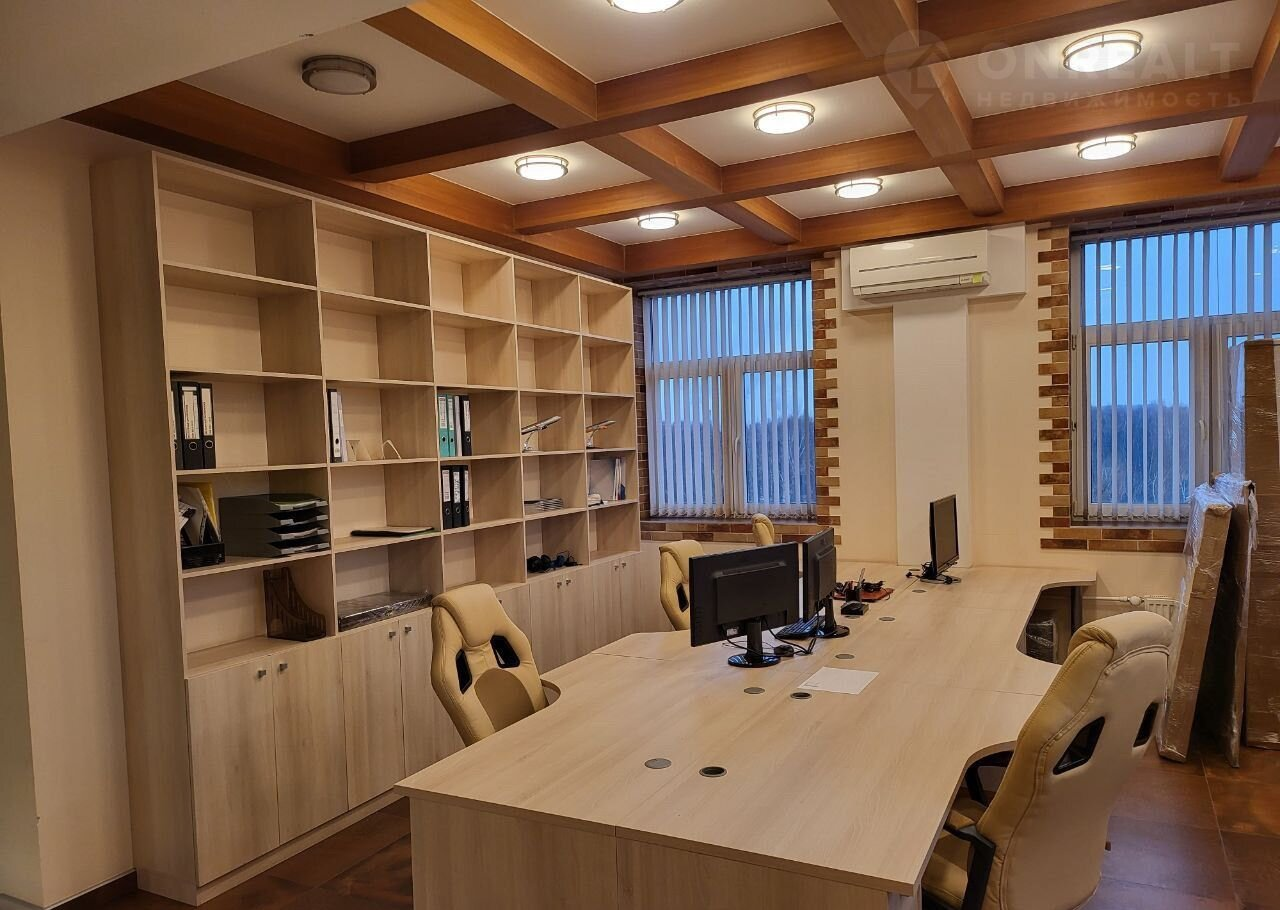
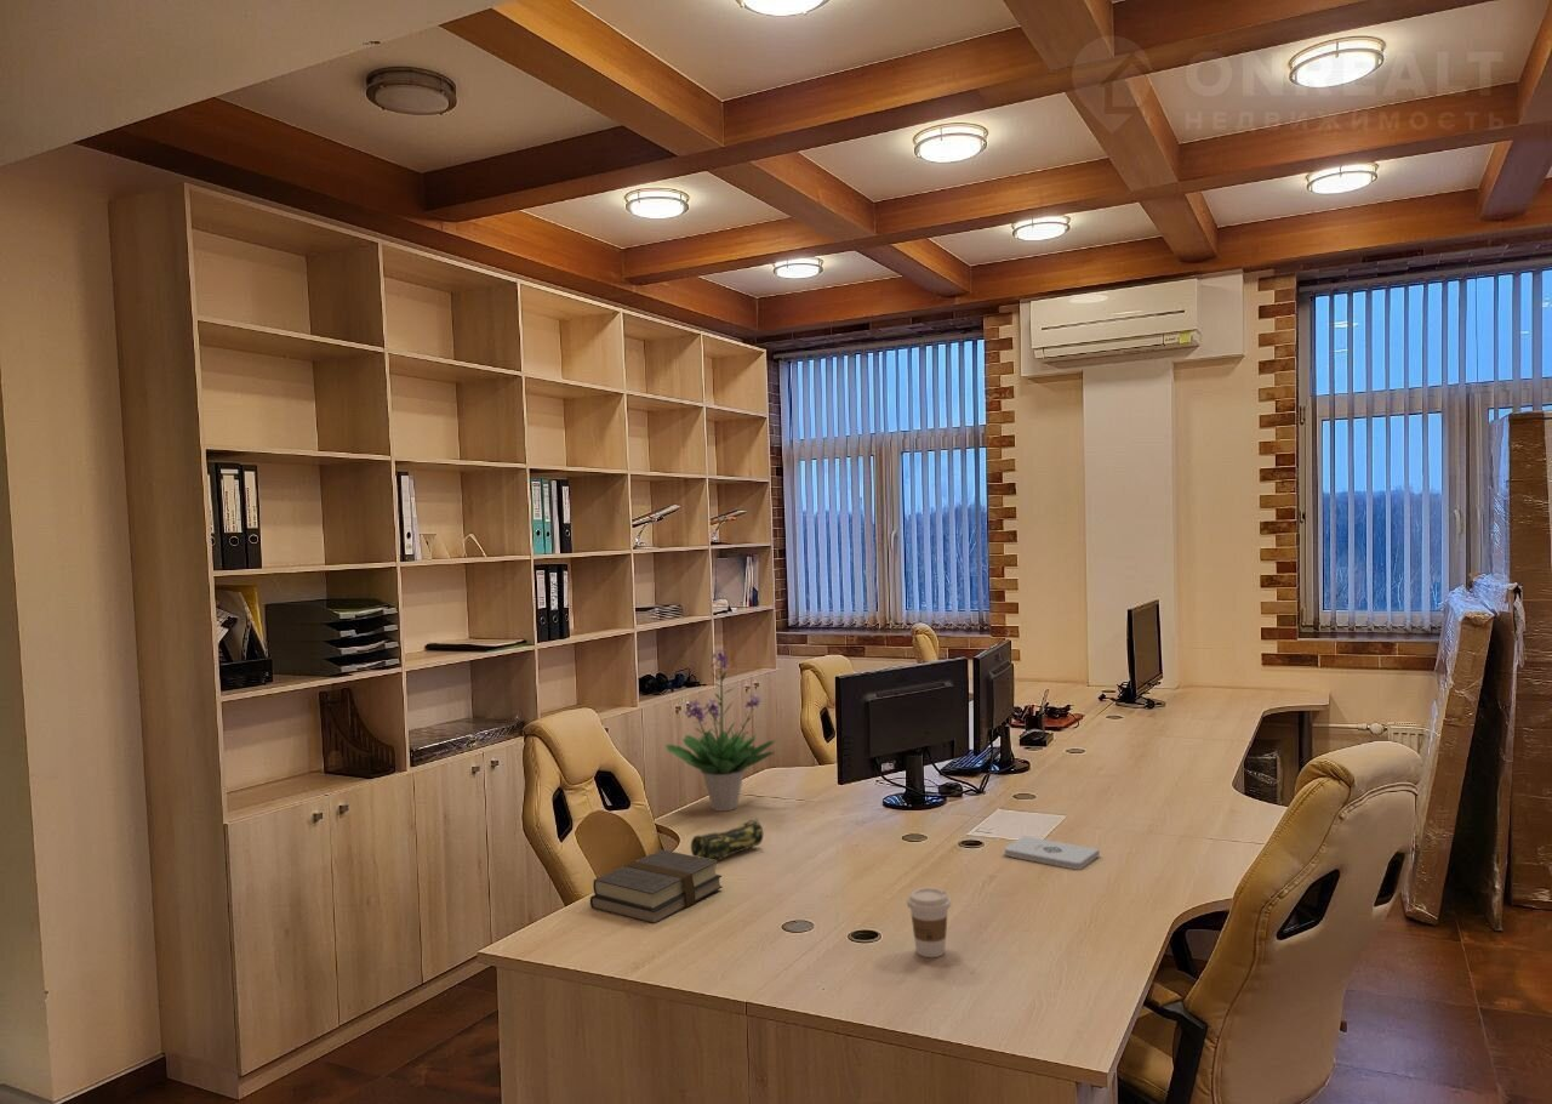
+ pencil case (728, 840)
+ notepad (1050, 852)
+ book (656, 883)
+ potted plant (720, 729)
+ coffee cup (929, 922)
